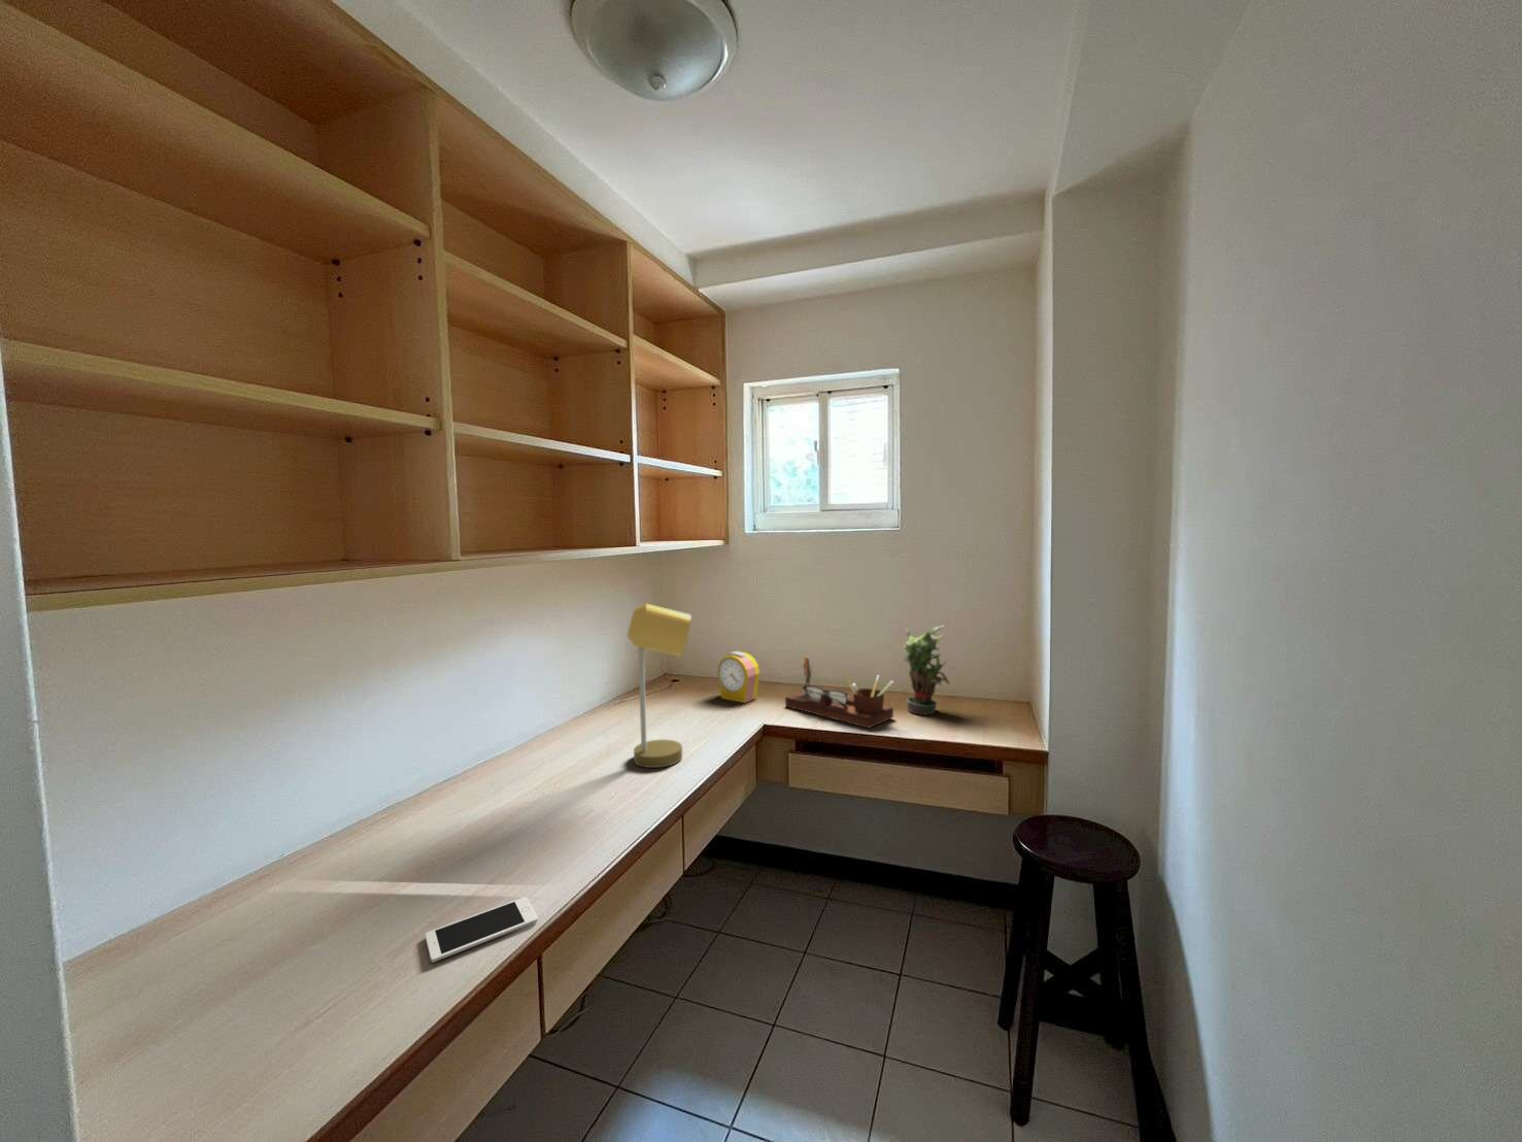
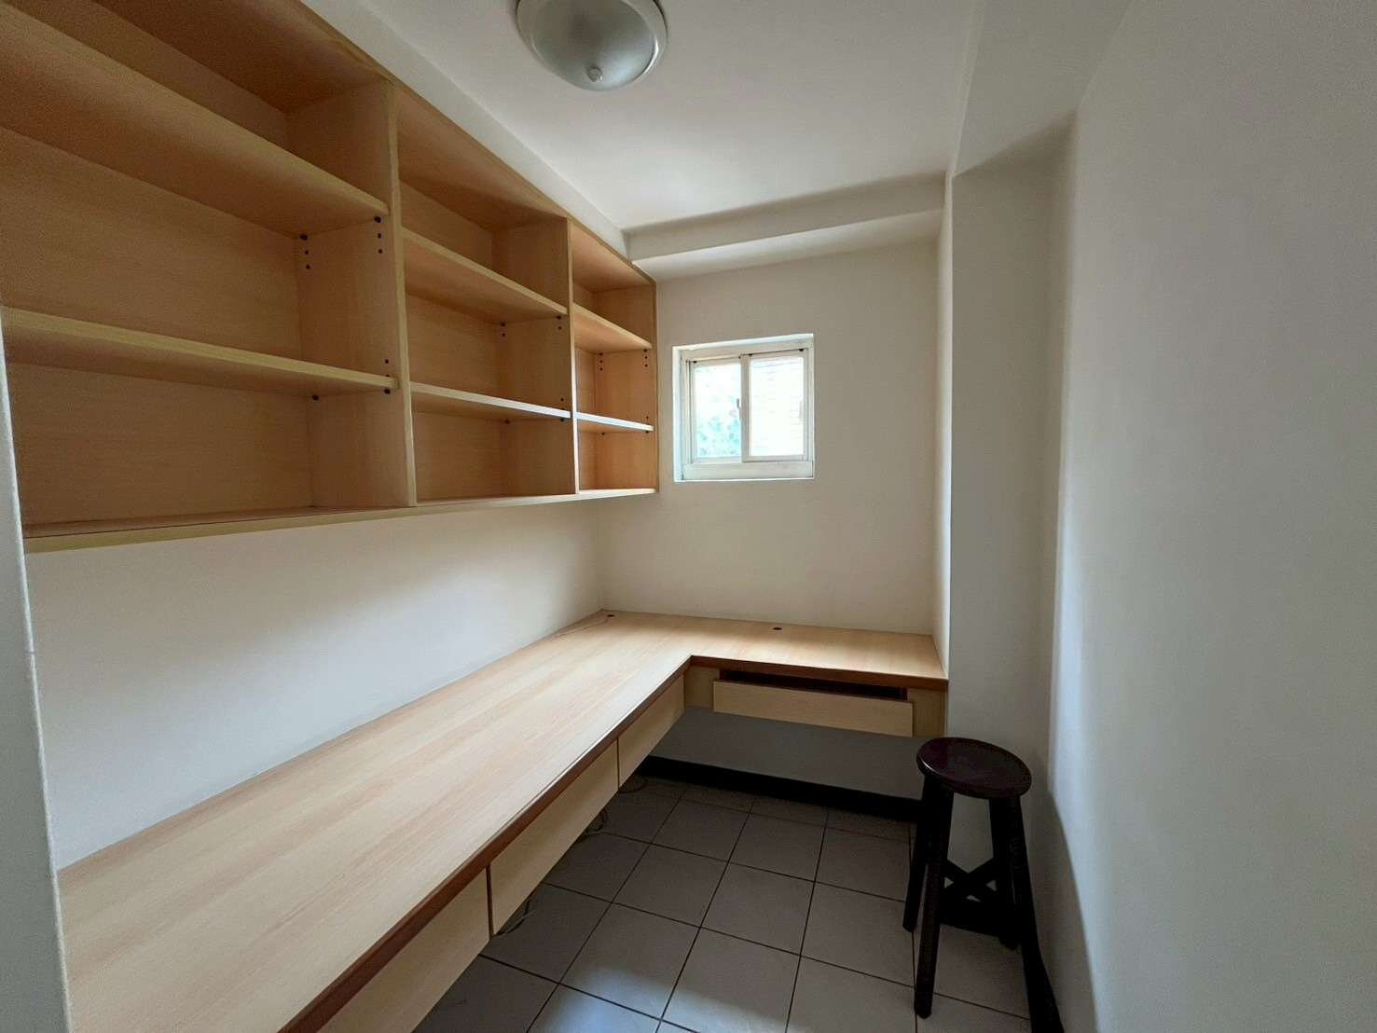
- potted plant (927, 668)
- desk lamp (644, 681)
- alarm clock (738, 675)
- cell phone (482, 926)
- desk organizer (840, 691)
